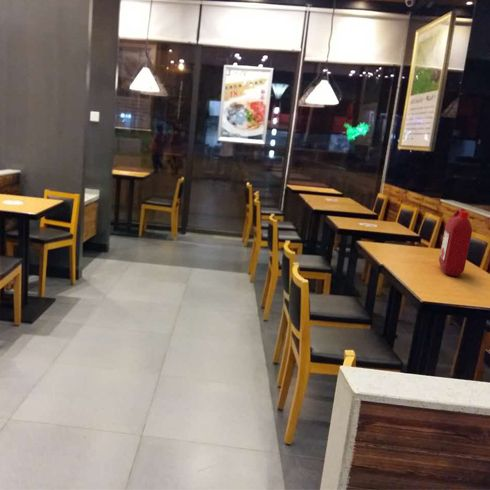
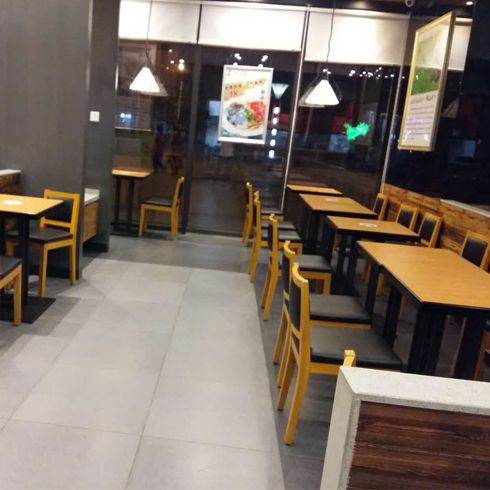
- ketchup jug (455, 240)
